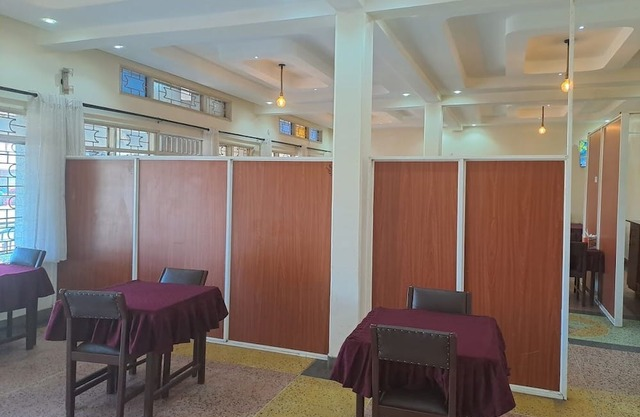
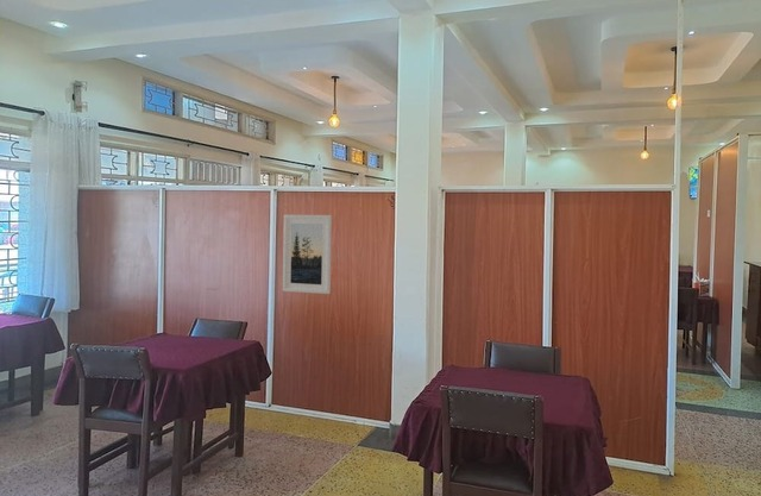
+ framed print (306, 253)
